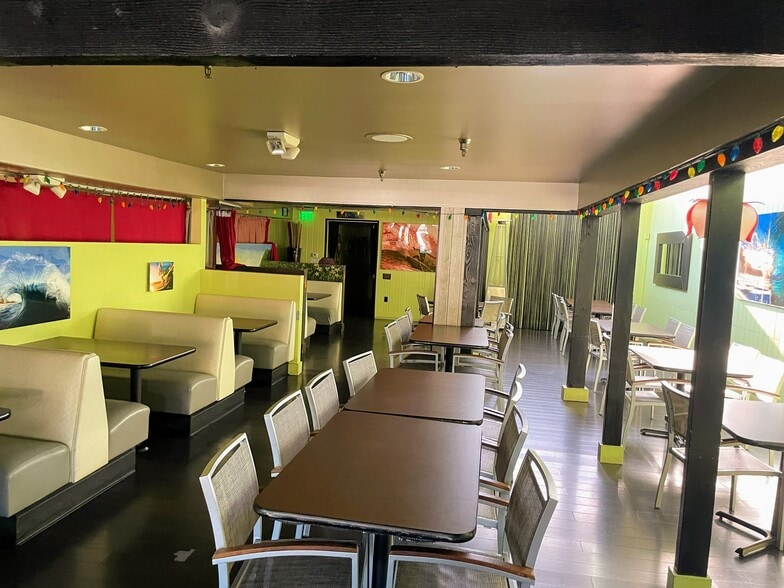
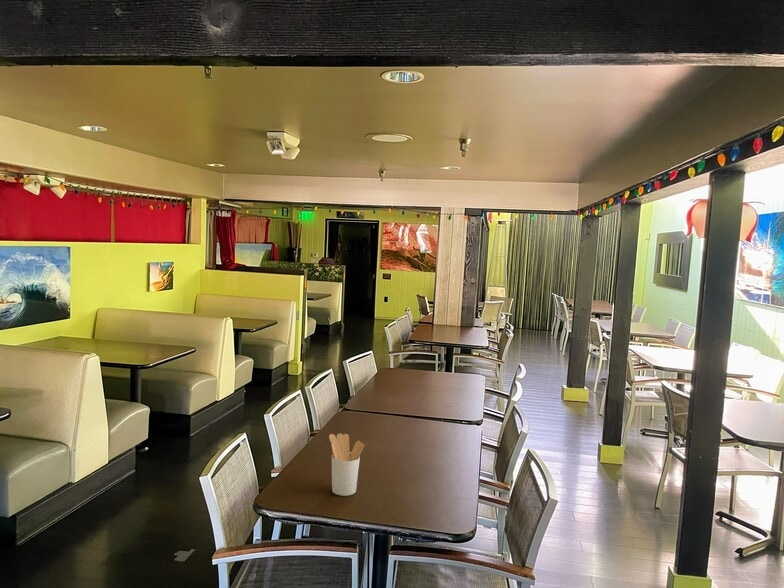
+ utensil holder (342, 462)
